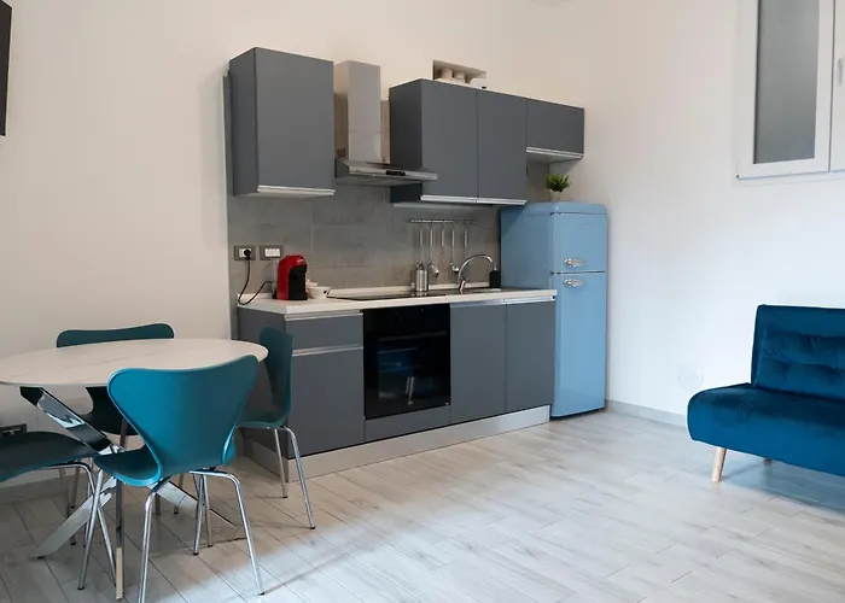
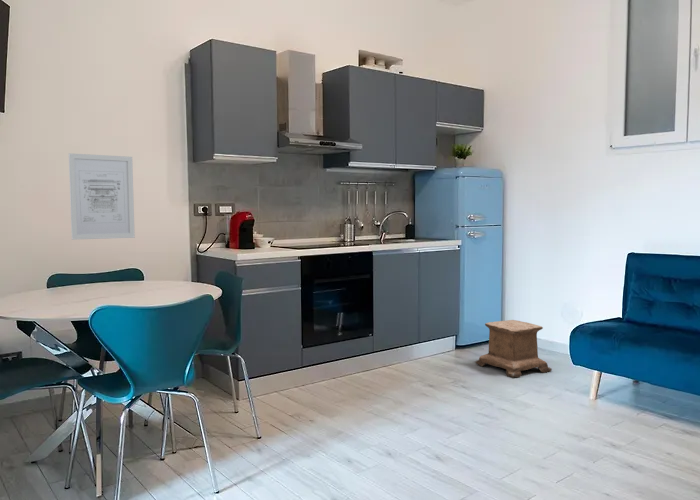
+ stool (512, 345)
+ wall art (102, 197)
